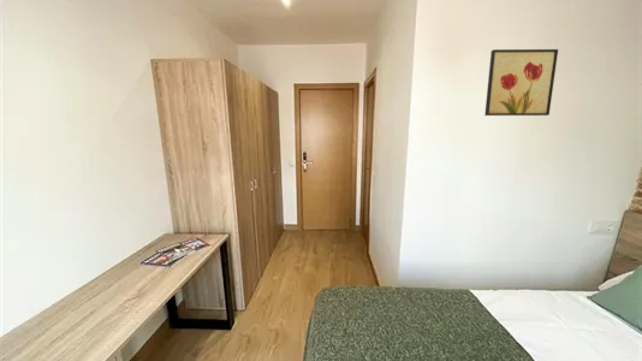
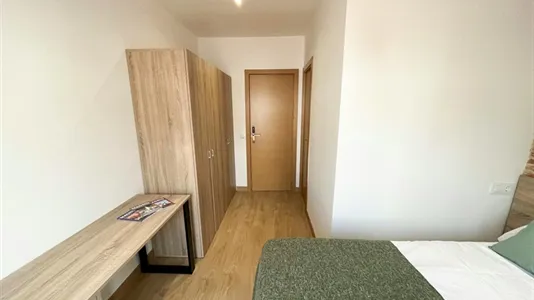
- wall art (519, 83)
